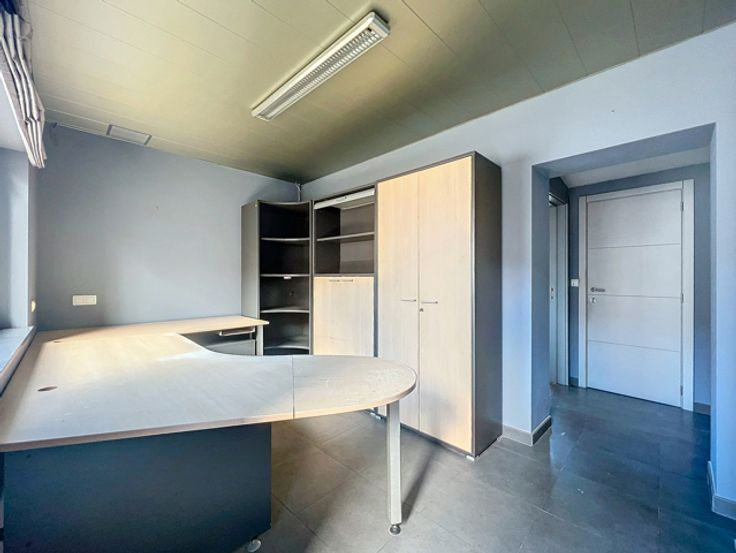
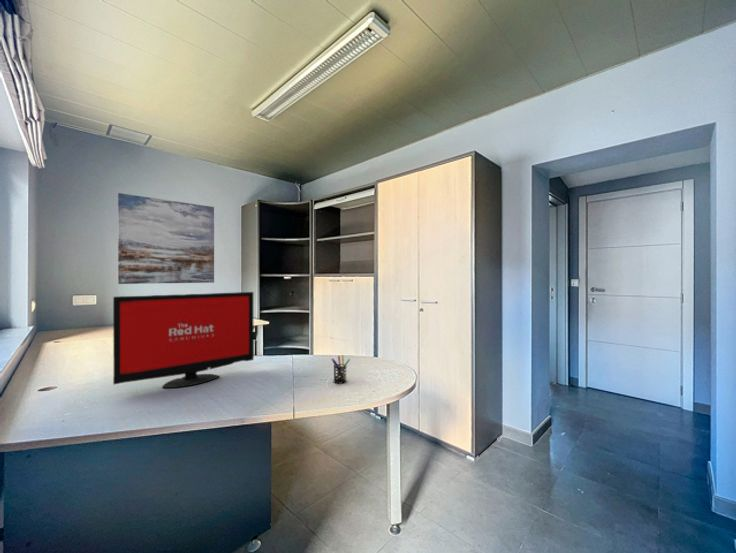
+ computer monitor (191, 337)
+ wall art (170, 242)
+ pen holder (341, 368)
